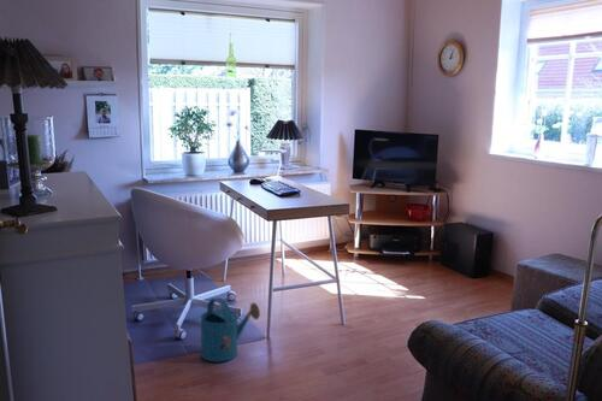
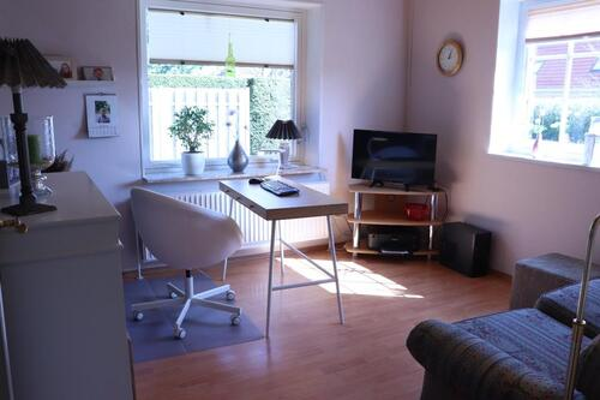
- watering can (230, 323)
